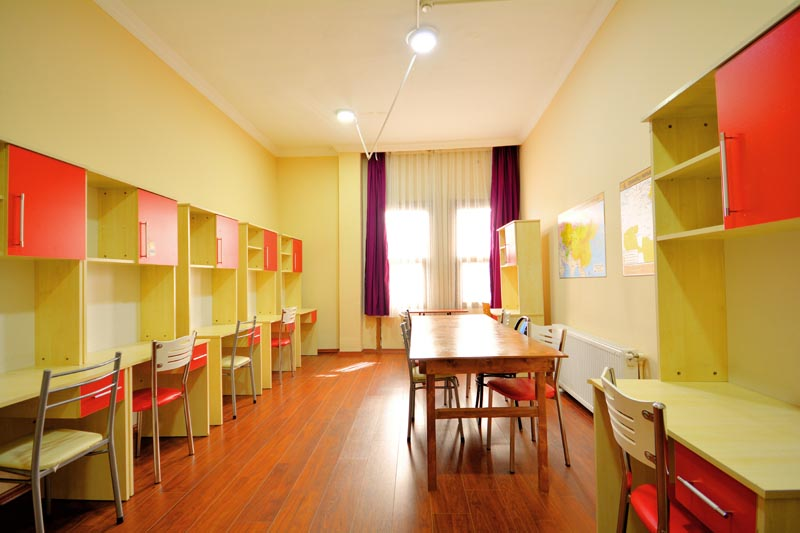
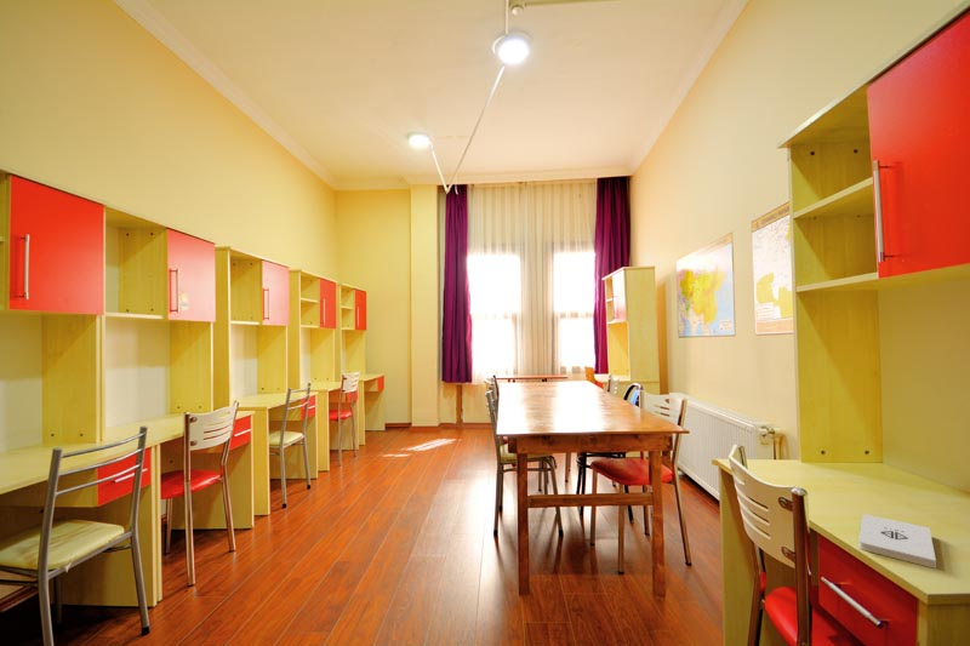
+ notepad (895, 537)
